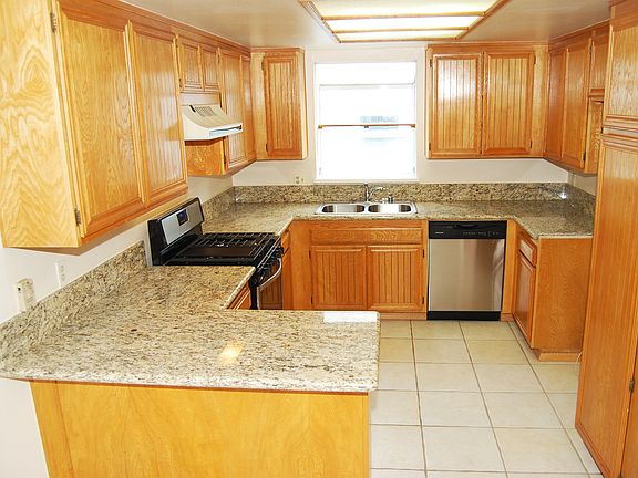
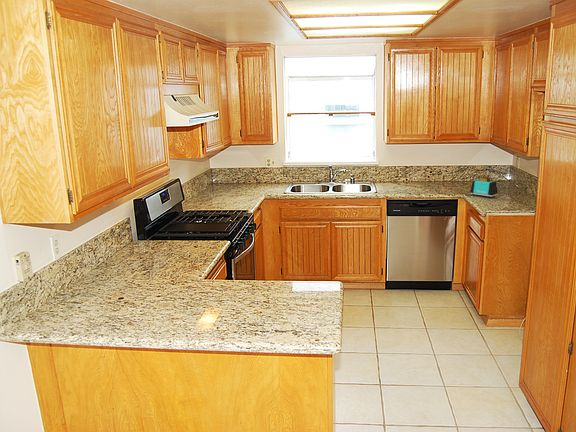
+ toaster (484, 186)
